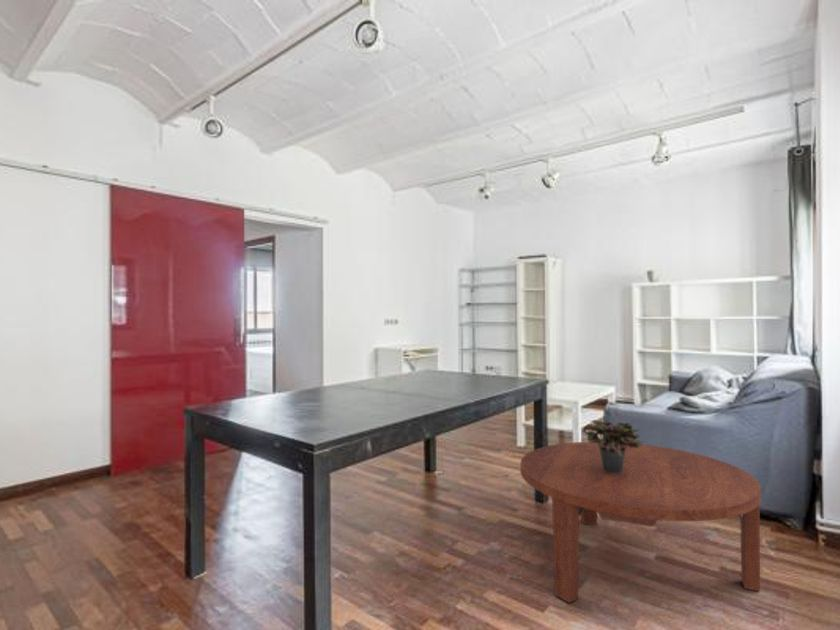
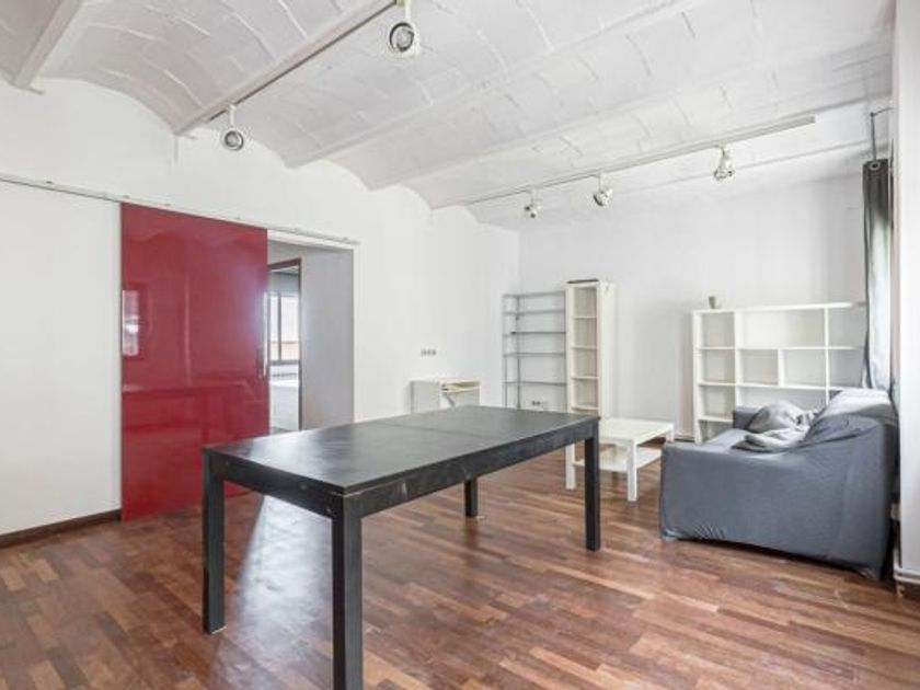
- coffee table (630, 516)
- potted plant (613, 445)
